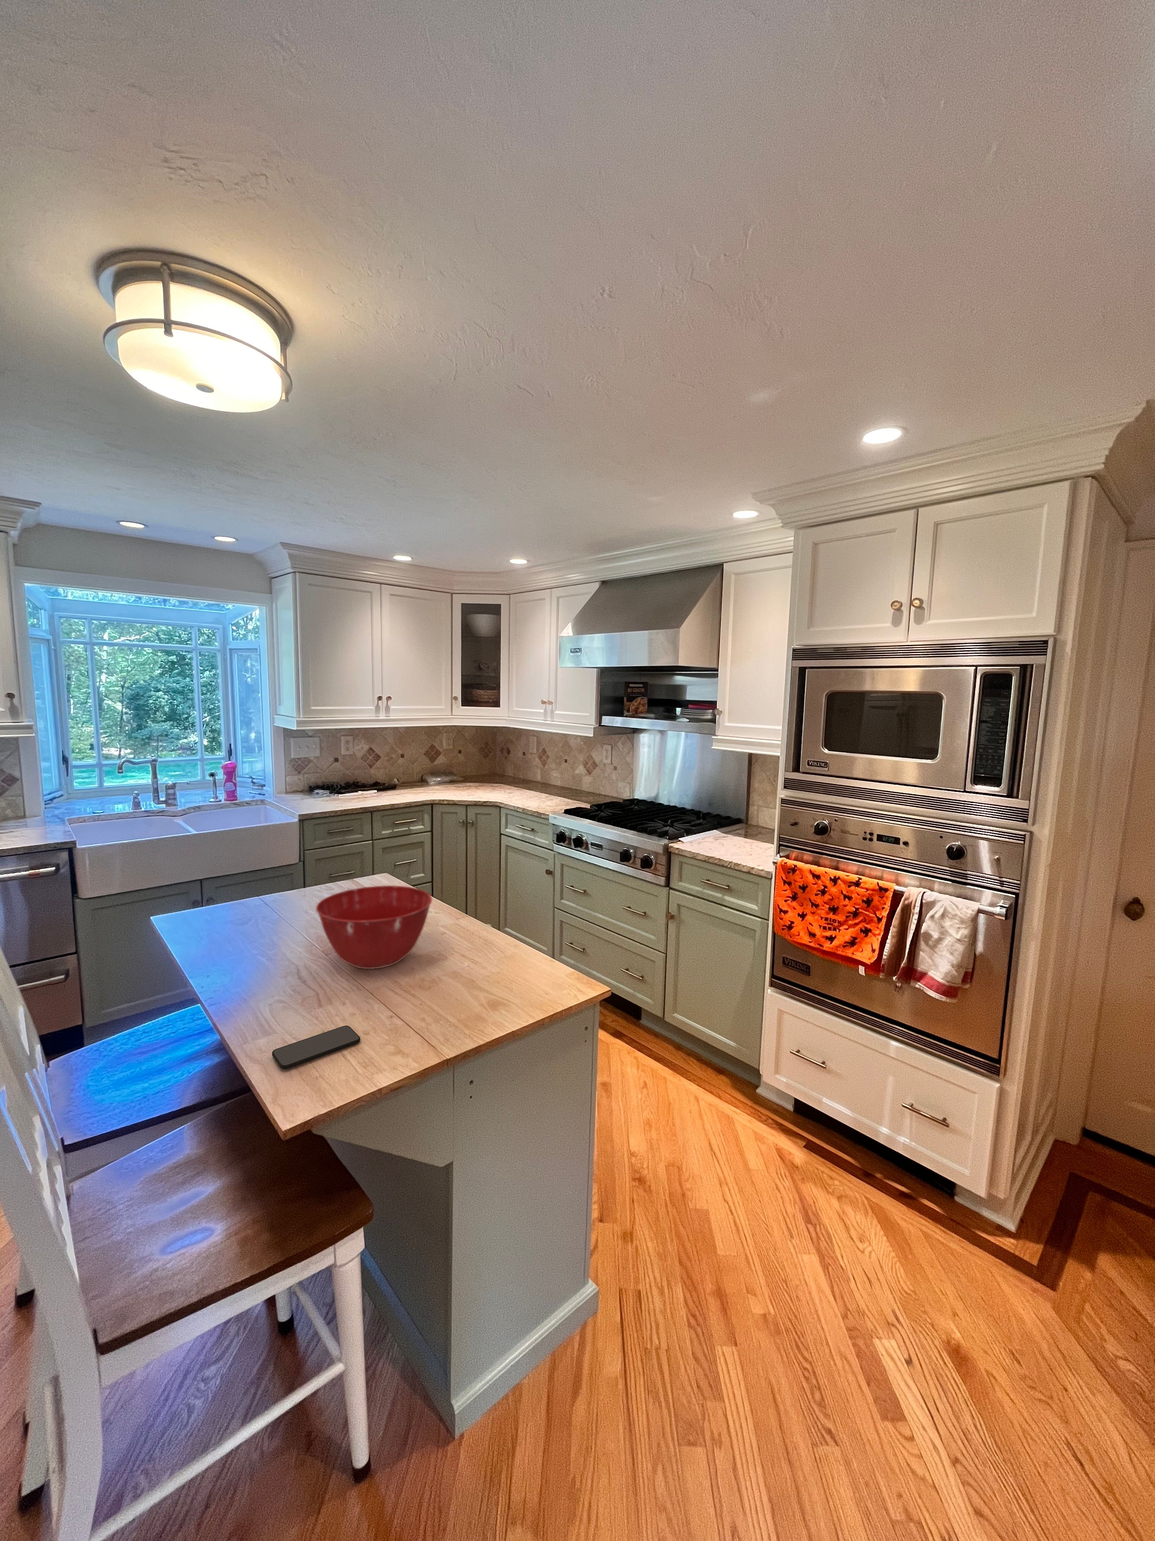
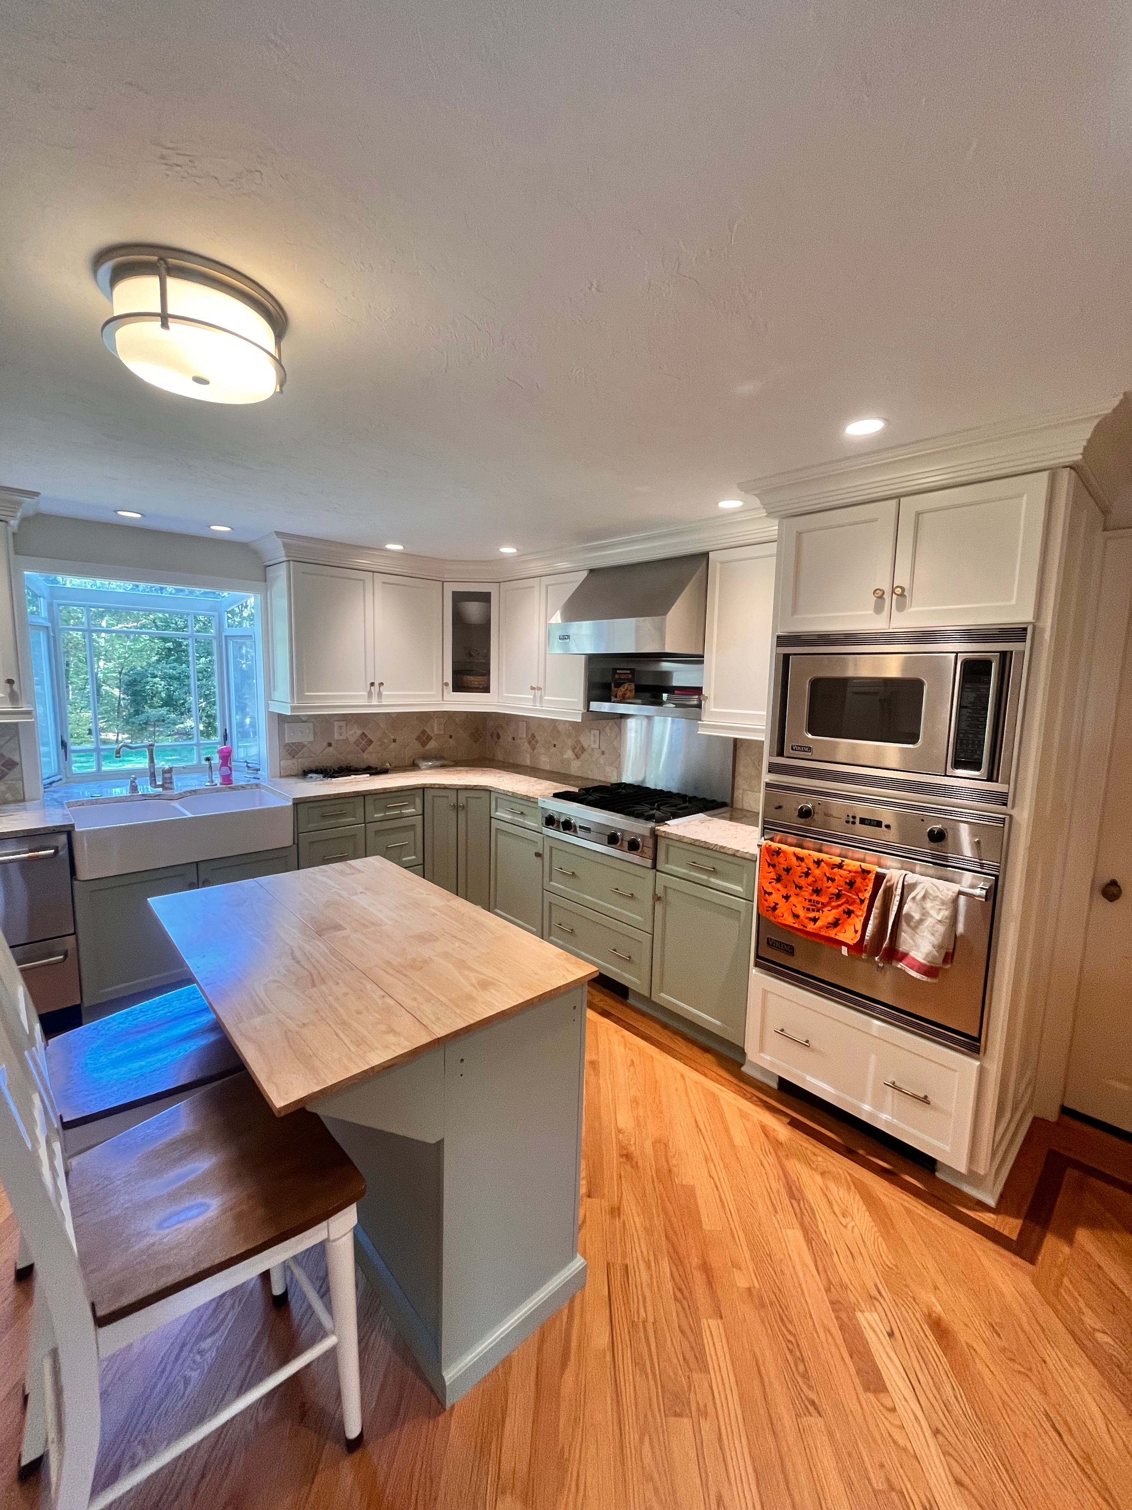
- mixing bowl (375, 929)
- smartphone (317, 1046)
